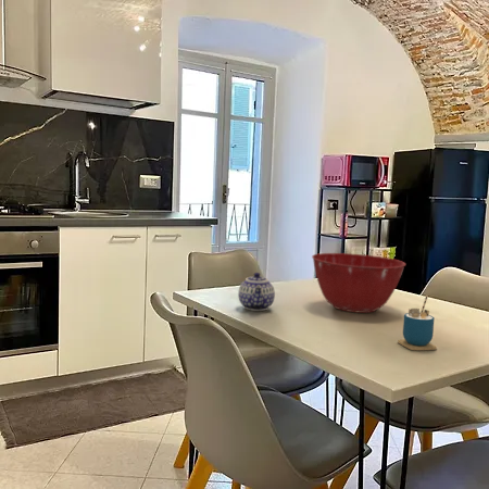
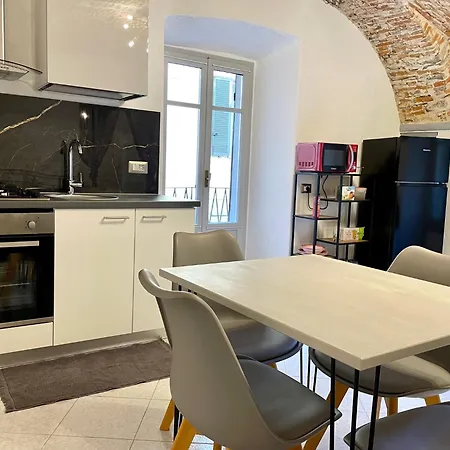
- cup (418, 321)
- teapot (256, 290)
- mixing bowl (355, 283)
